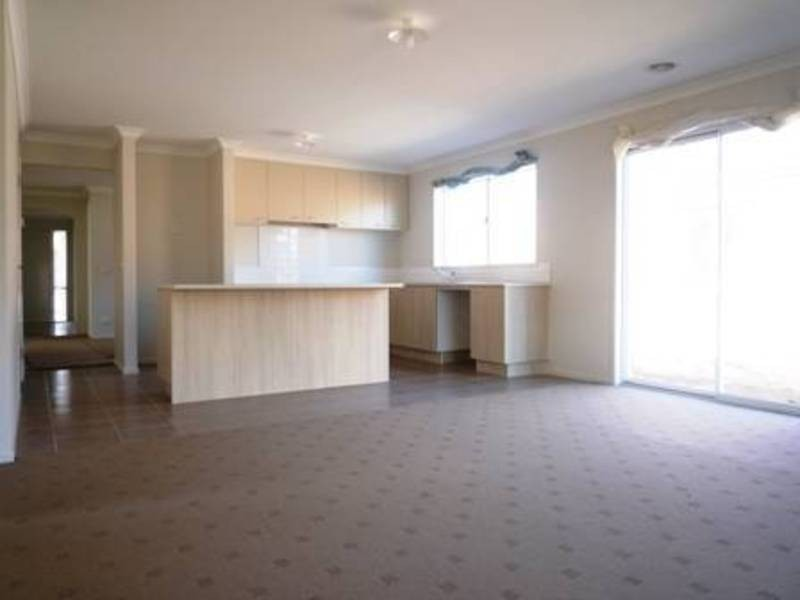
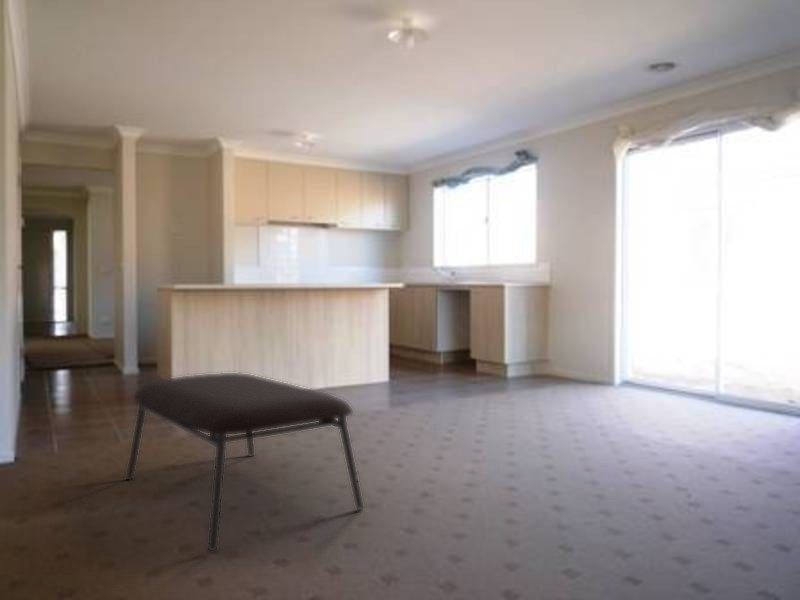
+ coffee table (236, 439)
